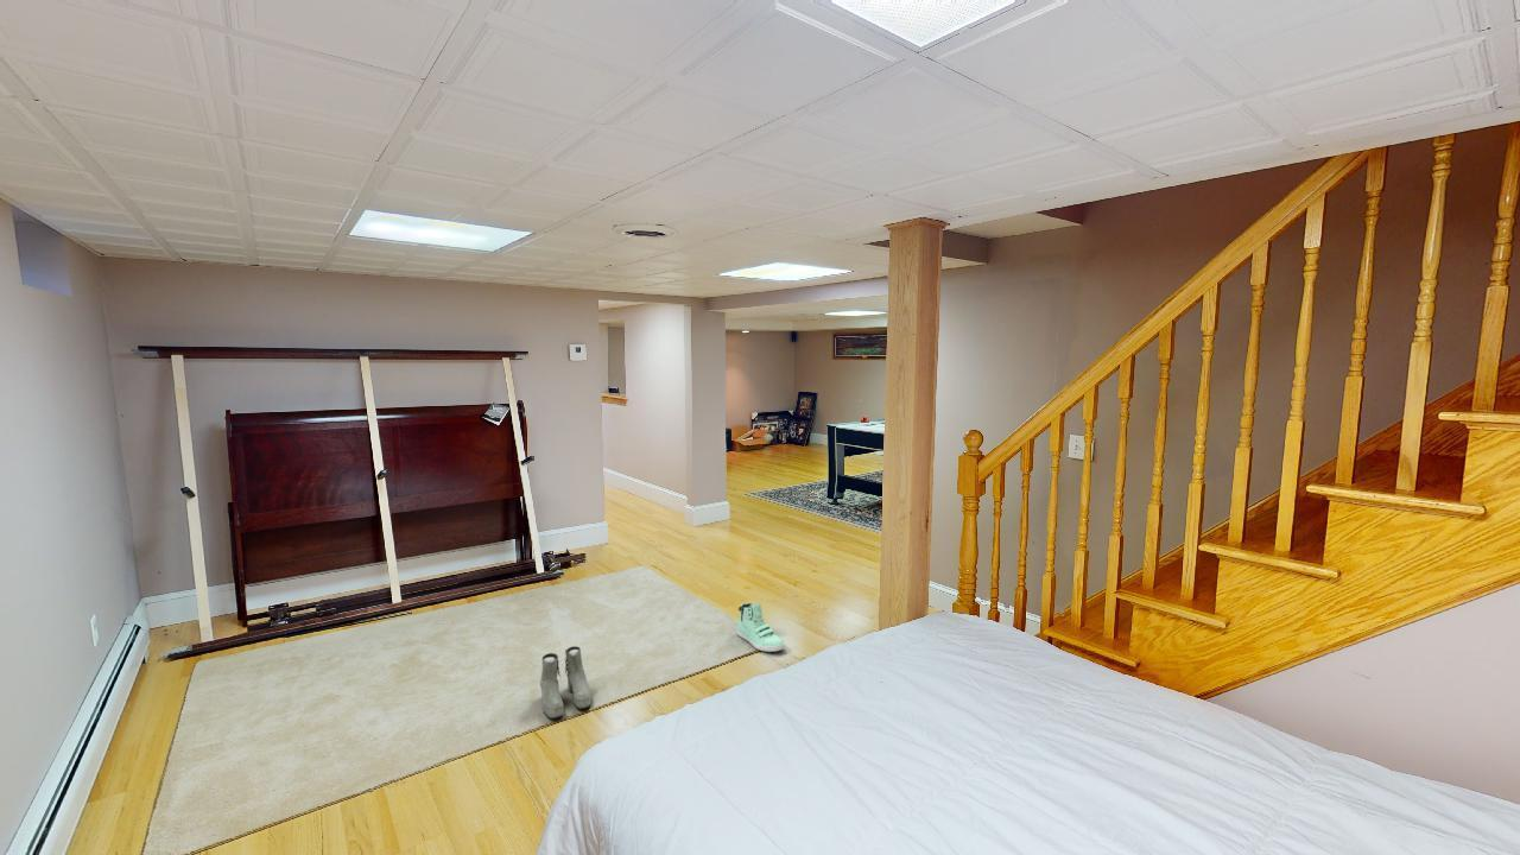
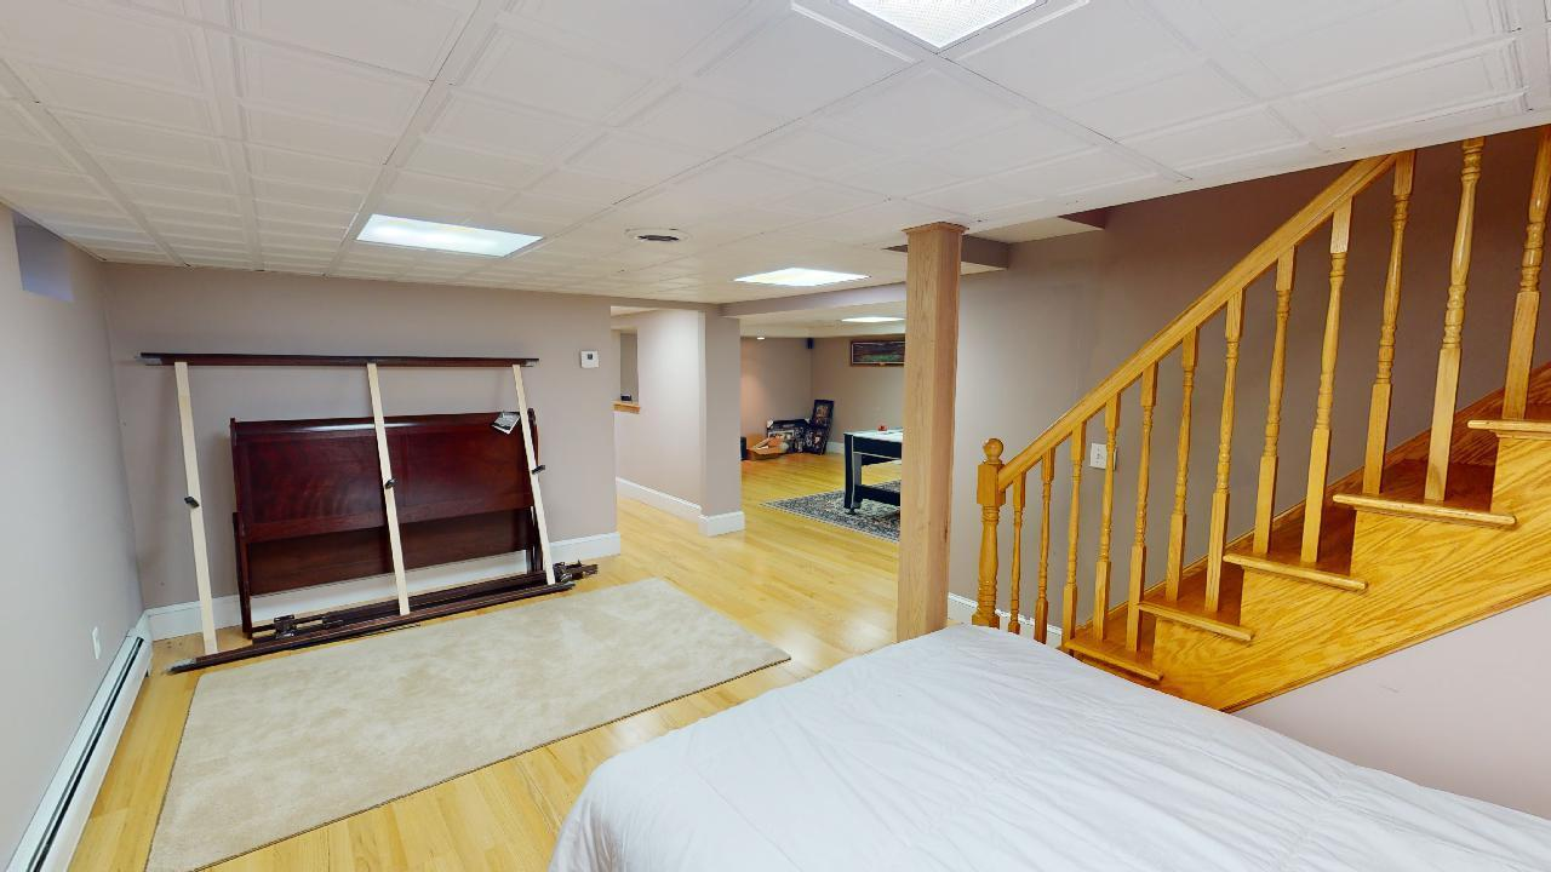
- sneaker (760, 623)
- boots (568, 678)
